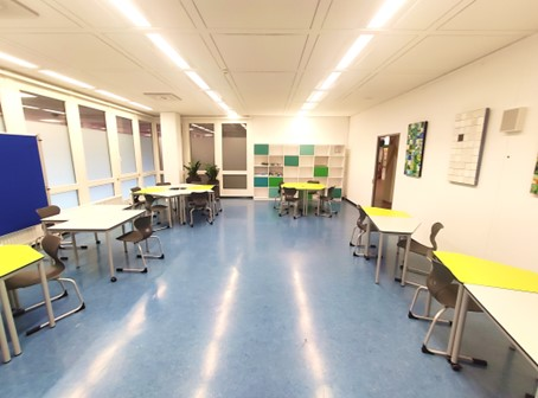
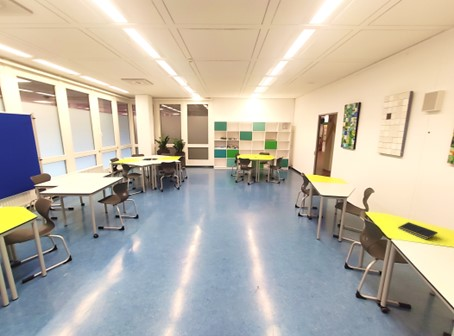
+ notepad (416, 230)
